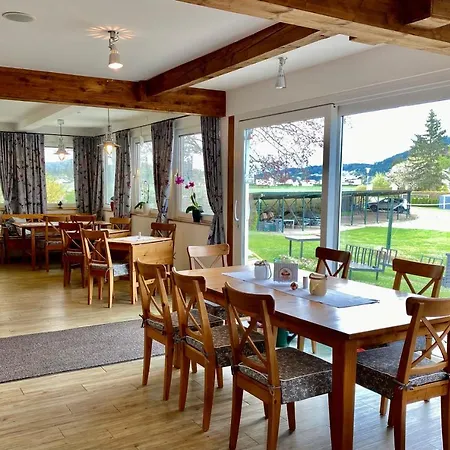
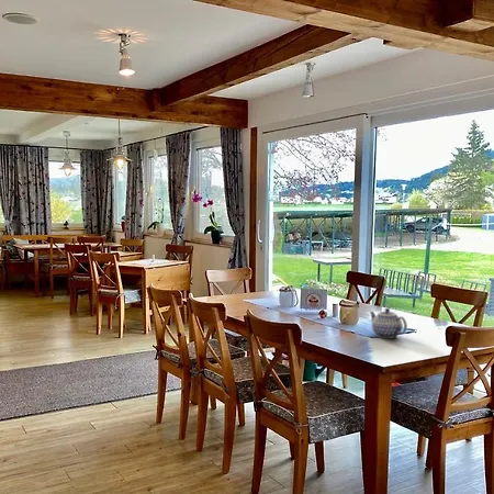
+ teapot (386, 322)
